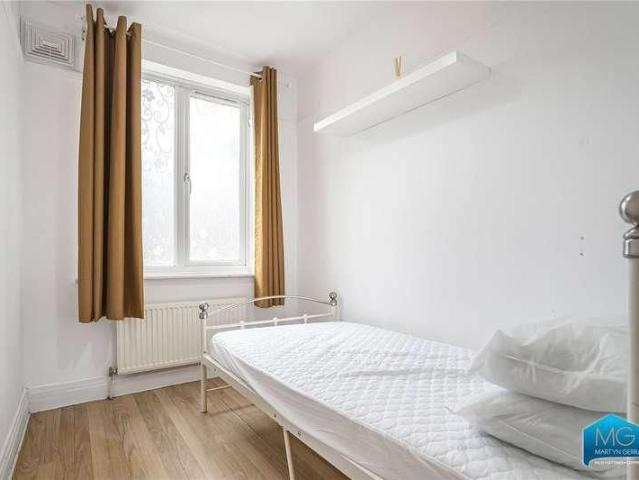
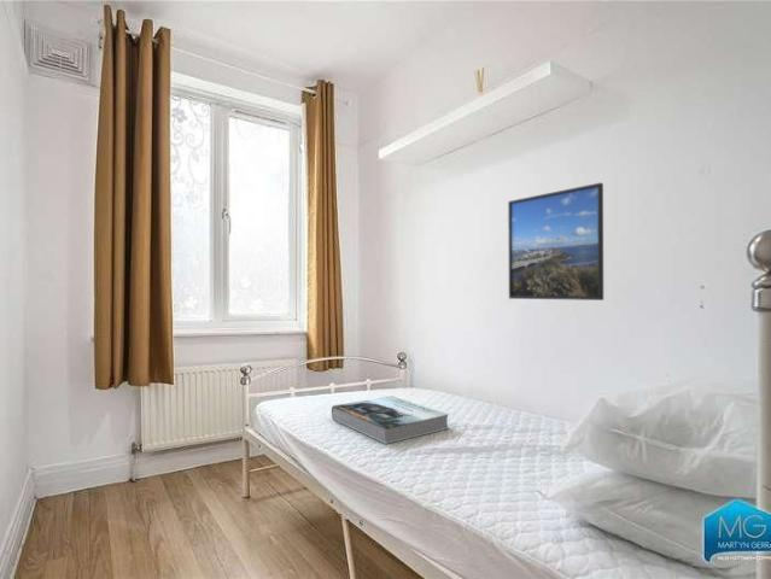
+ book (387, 416)
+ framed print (551, 246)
